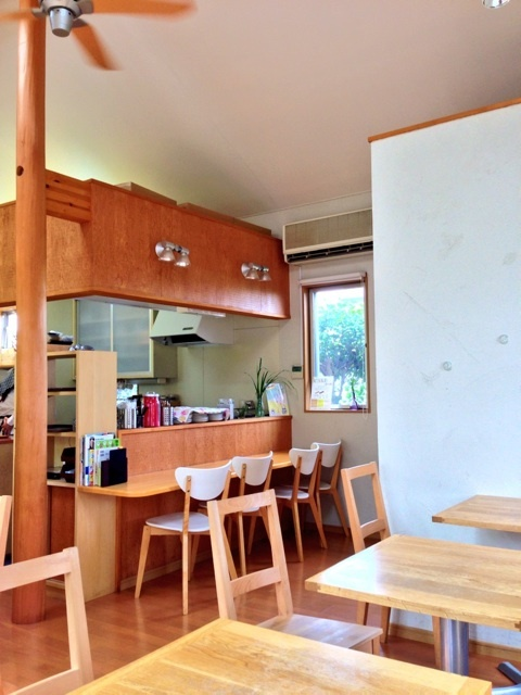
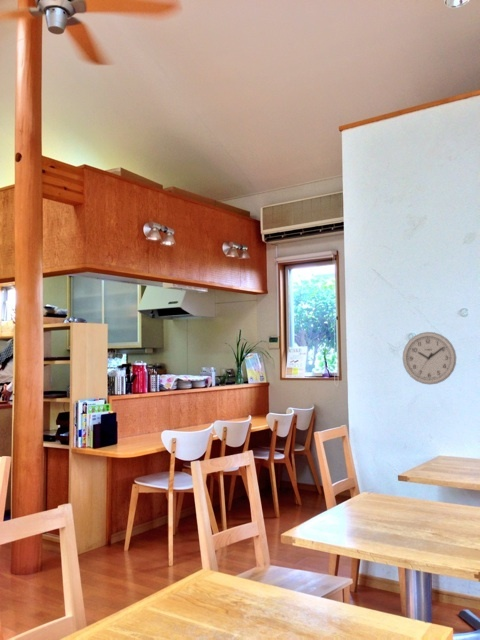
+ wall clock (428, 358)
